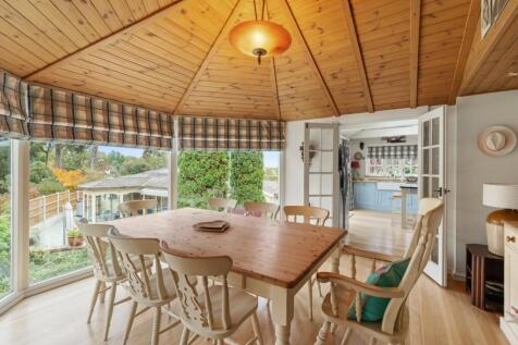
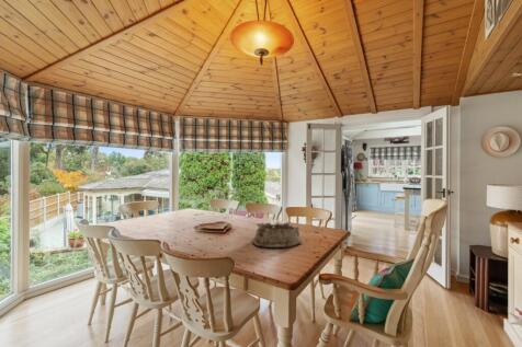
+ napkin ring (275, 233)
